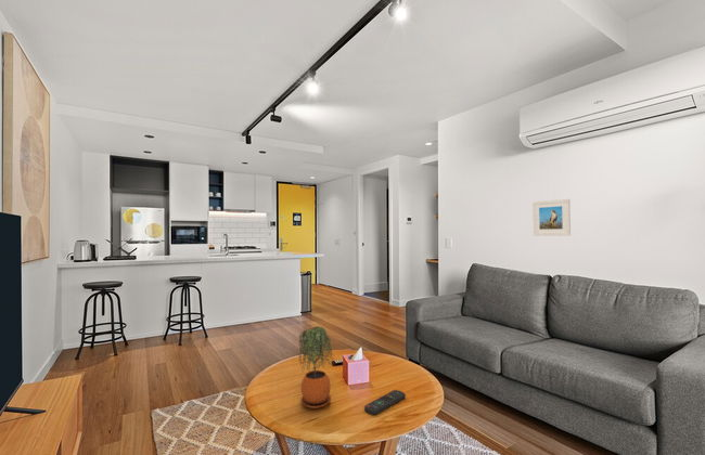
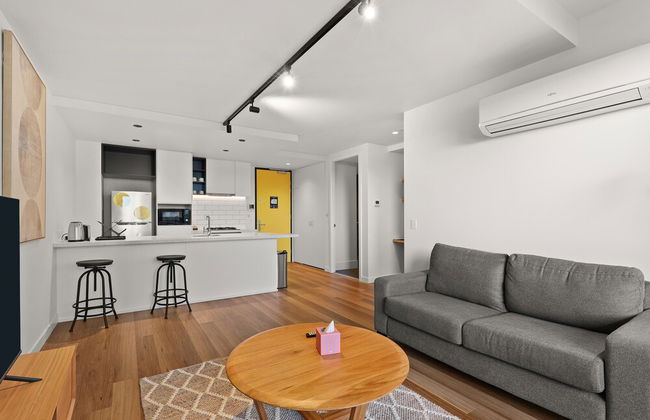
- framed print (550, 218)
- potted plant (316, 366)
- remote control (385, 401)
